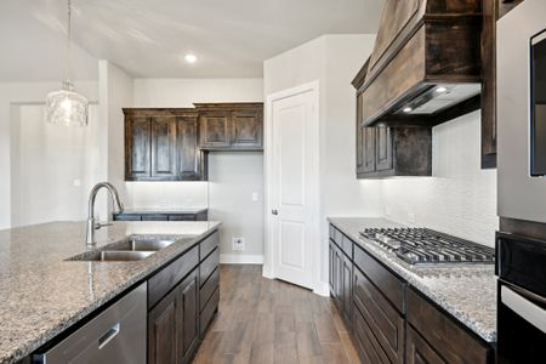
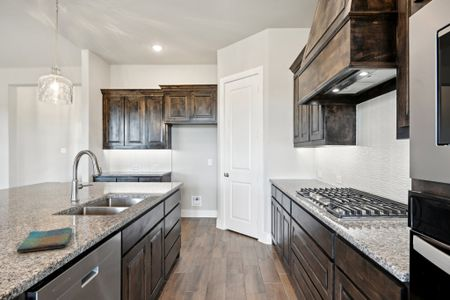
+ dish towel (47, 238)
